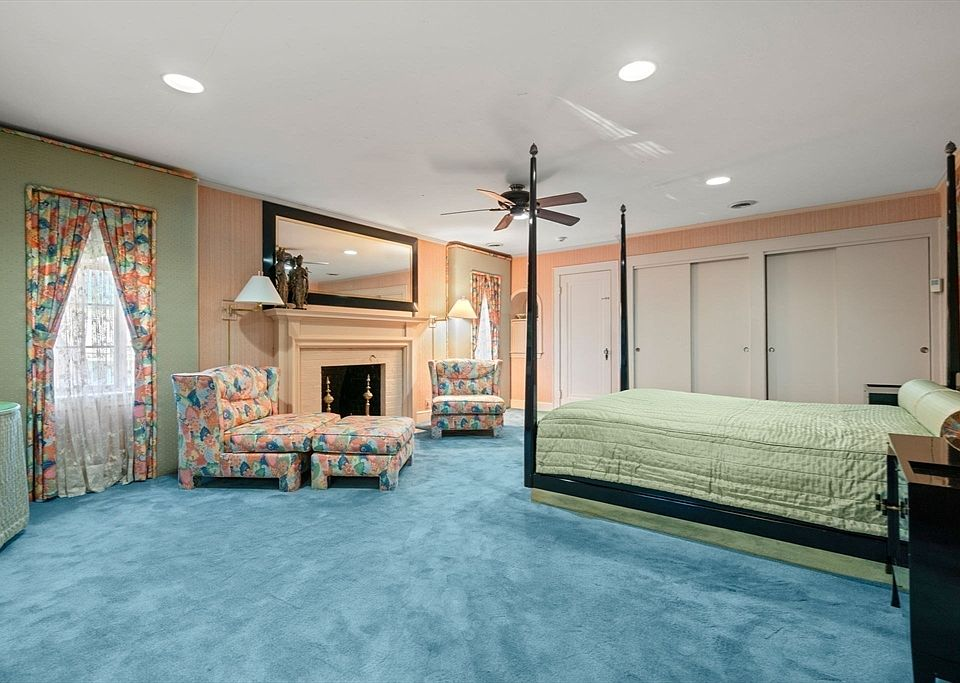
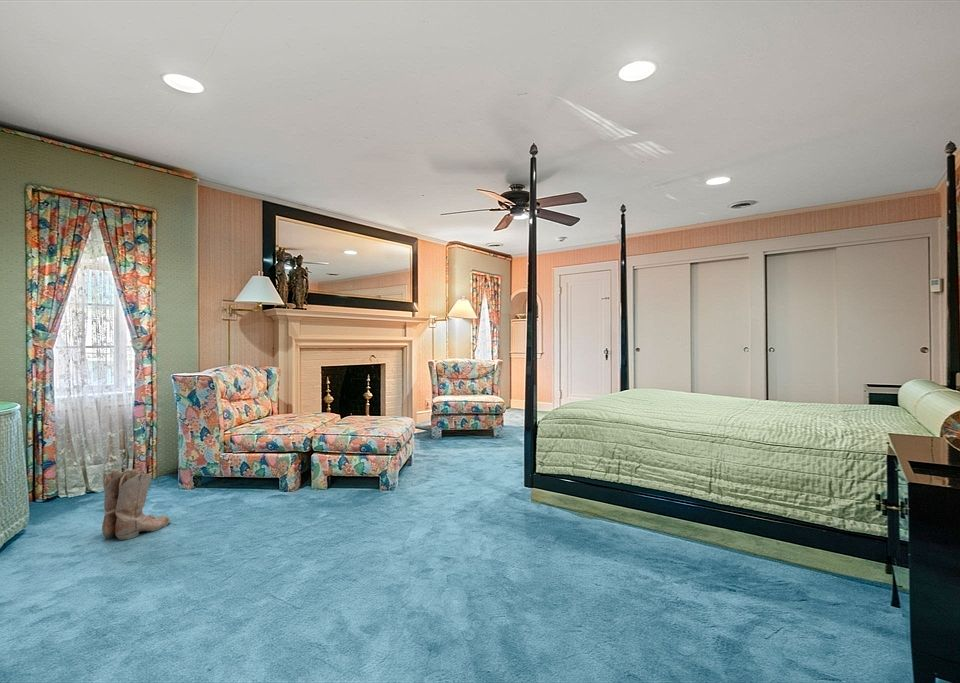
+ boots (137, 498)
